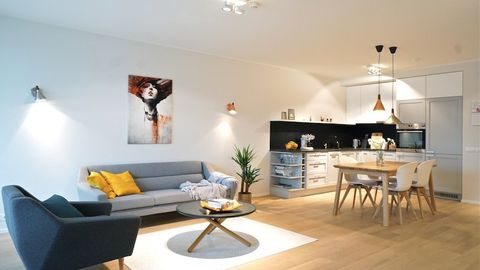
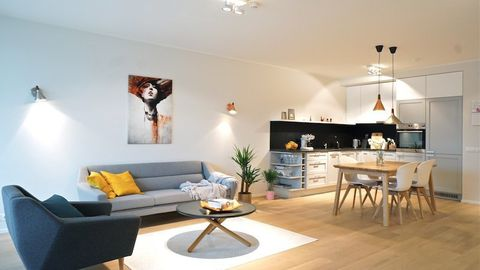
+ potted plant (270, 183)
